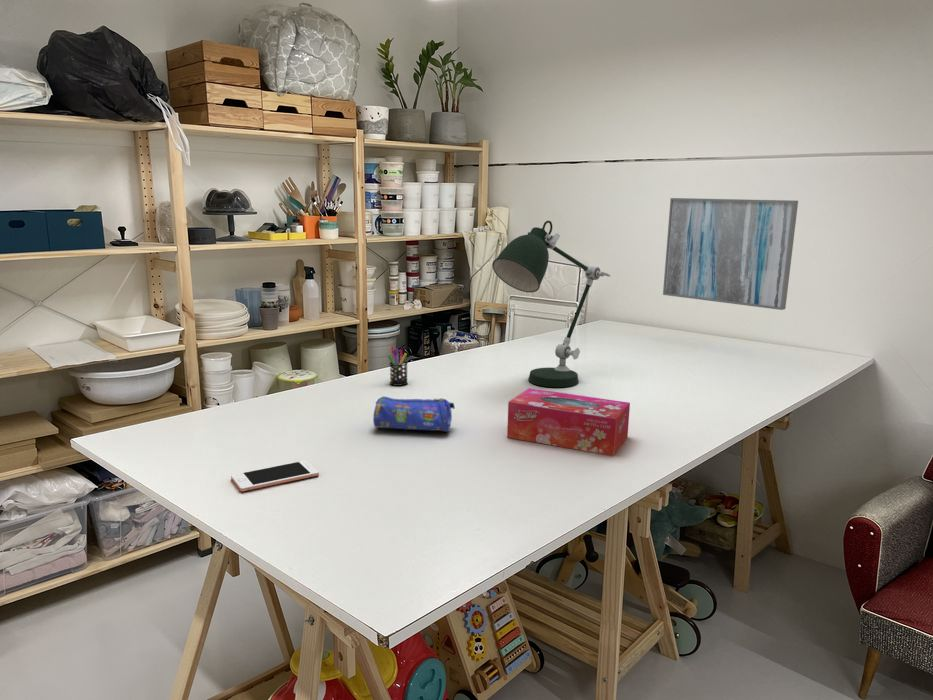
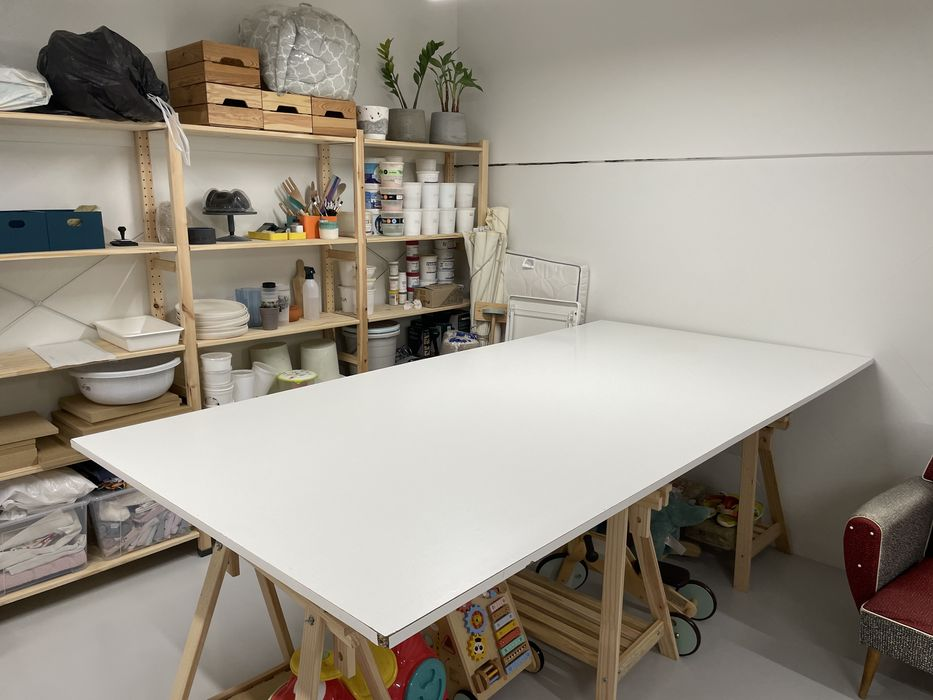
- pen holder (396, 365)
- tissue box (568, 419)
- cell phone (275, 475)
- pencil case (413, 413)
- wall art (725, 251)
- desk lamp (538, 288)
